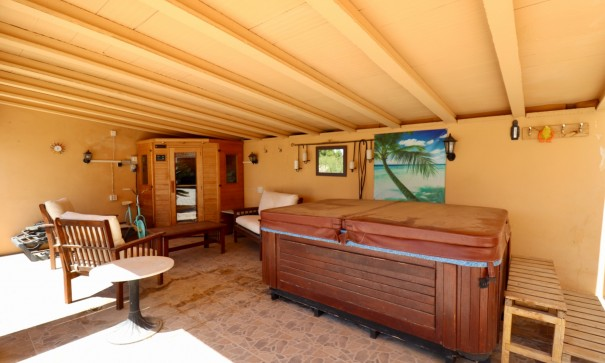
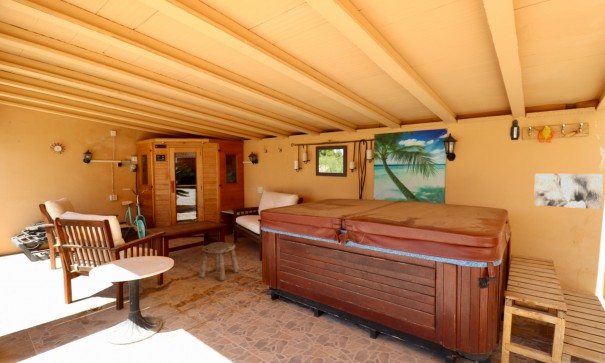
+ wall art (566, 190)
+ stool (219, 260)
